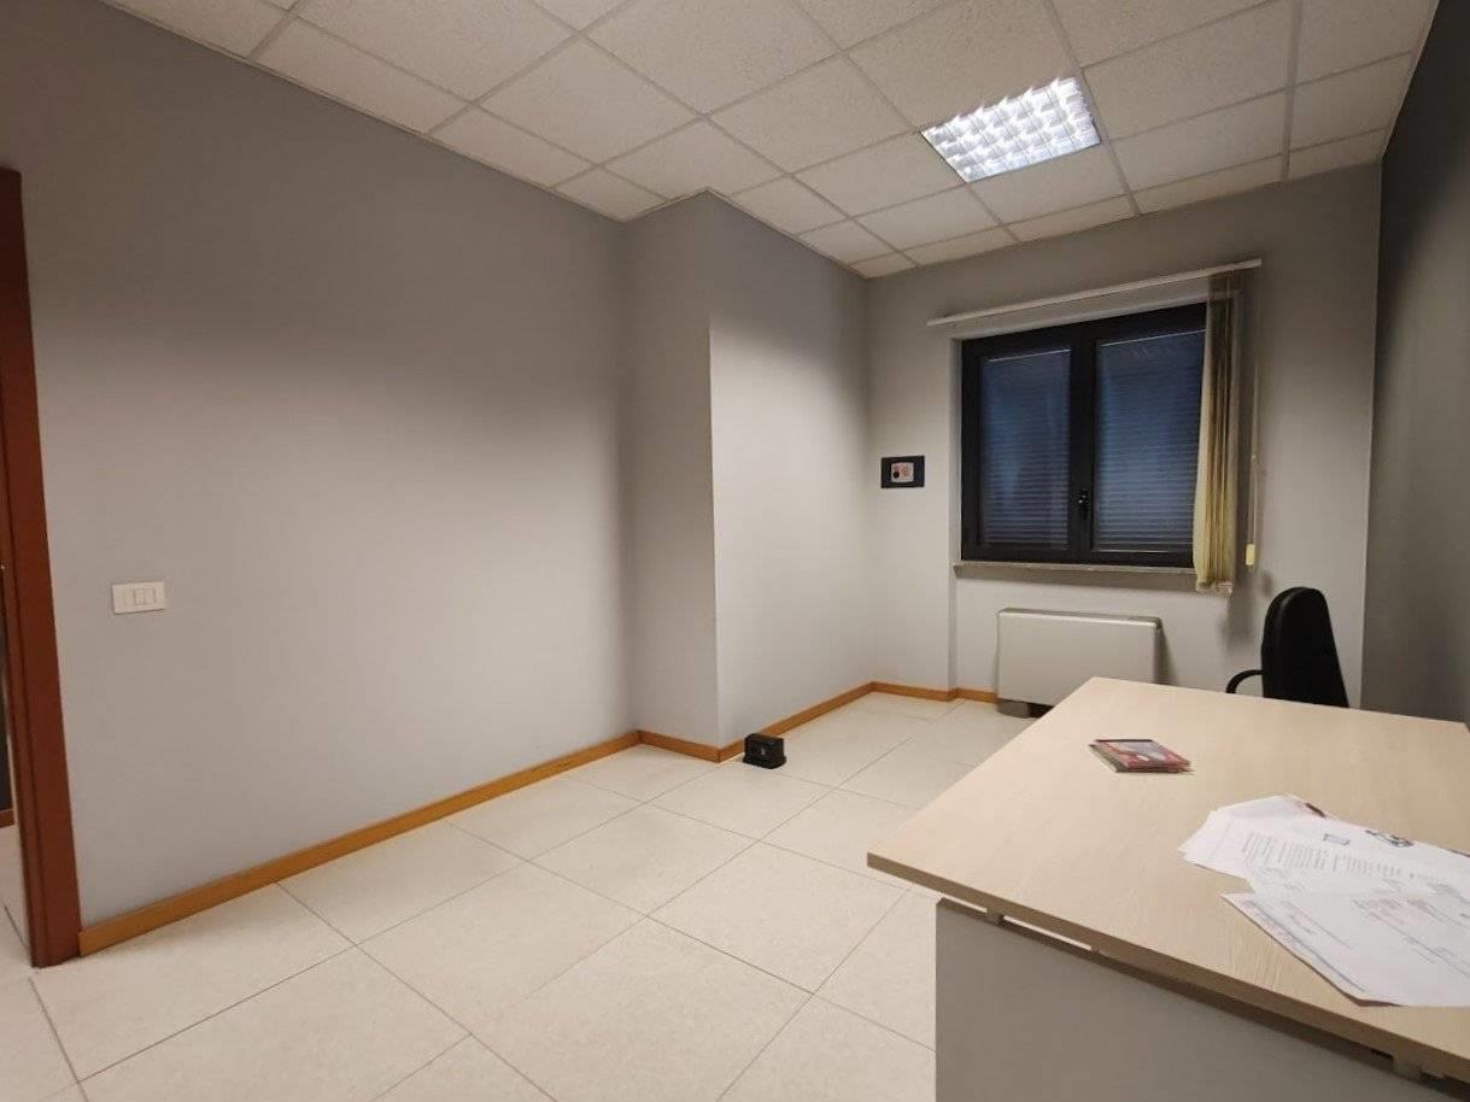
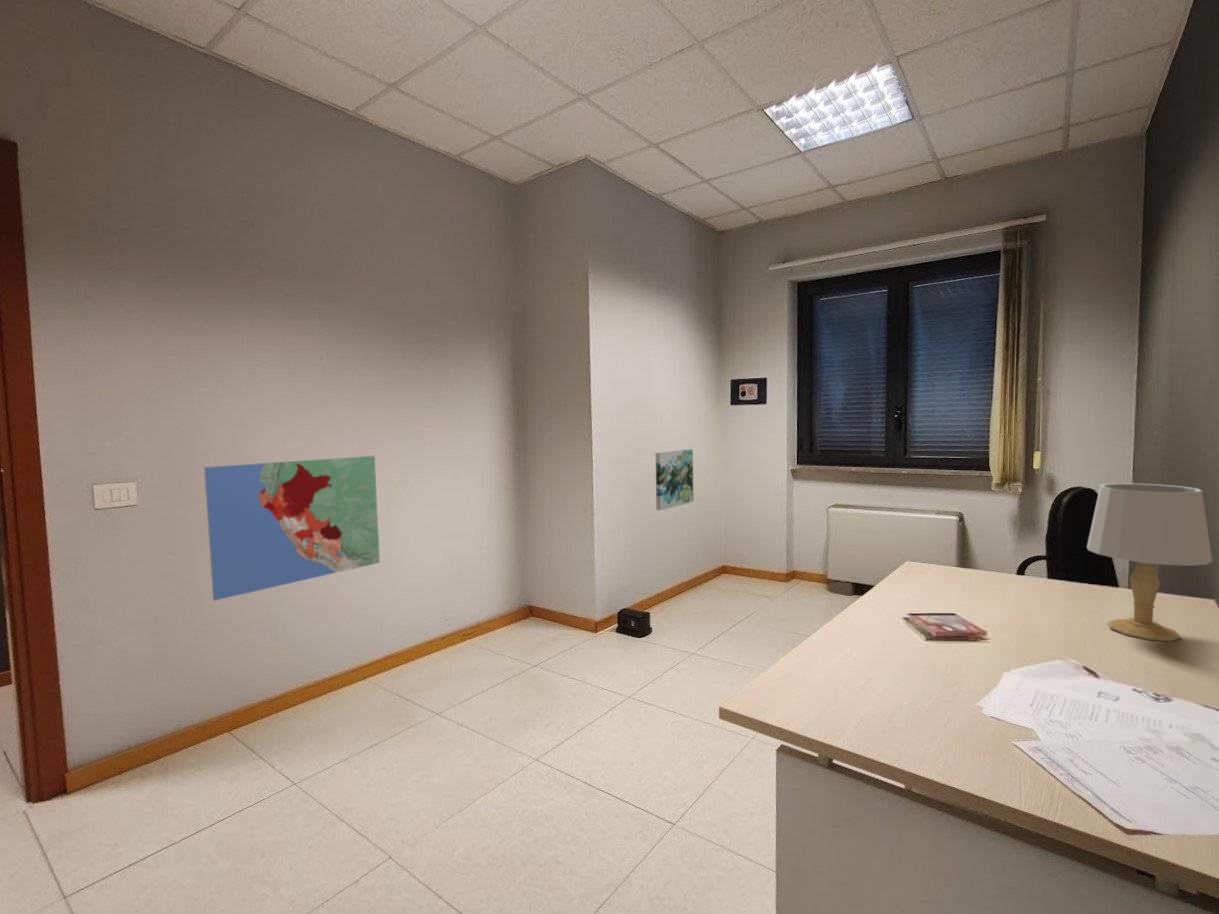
+ table lamp (1145, 559)
+ map (302, 520)
+ wall art (675, 478)
